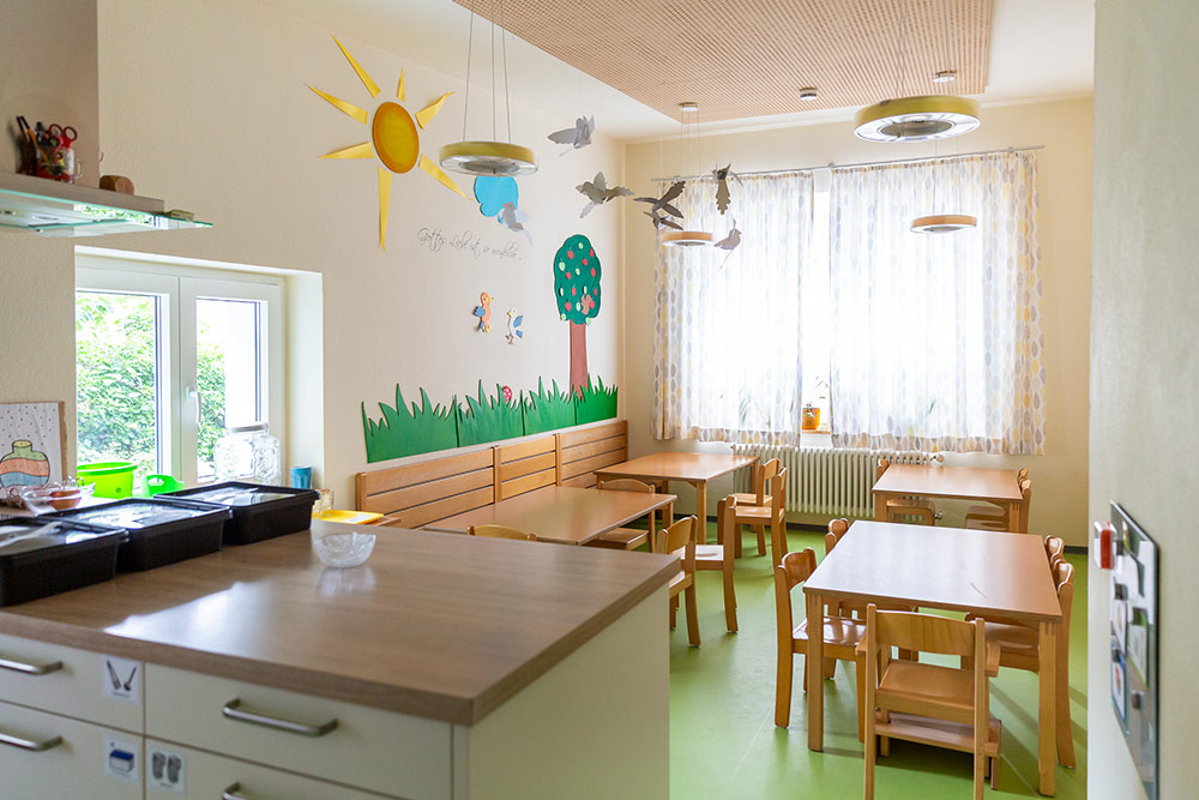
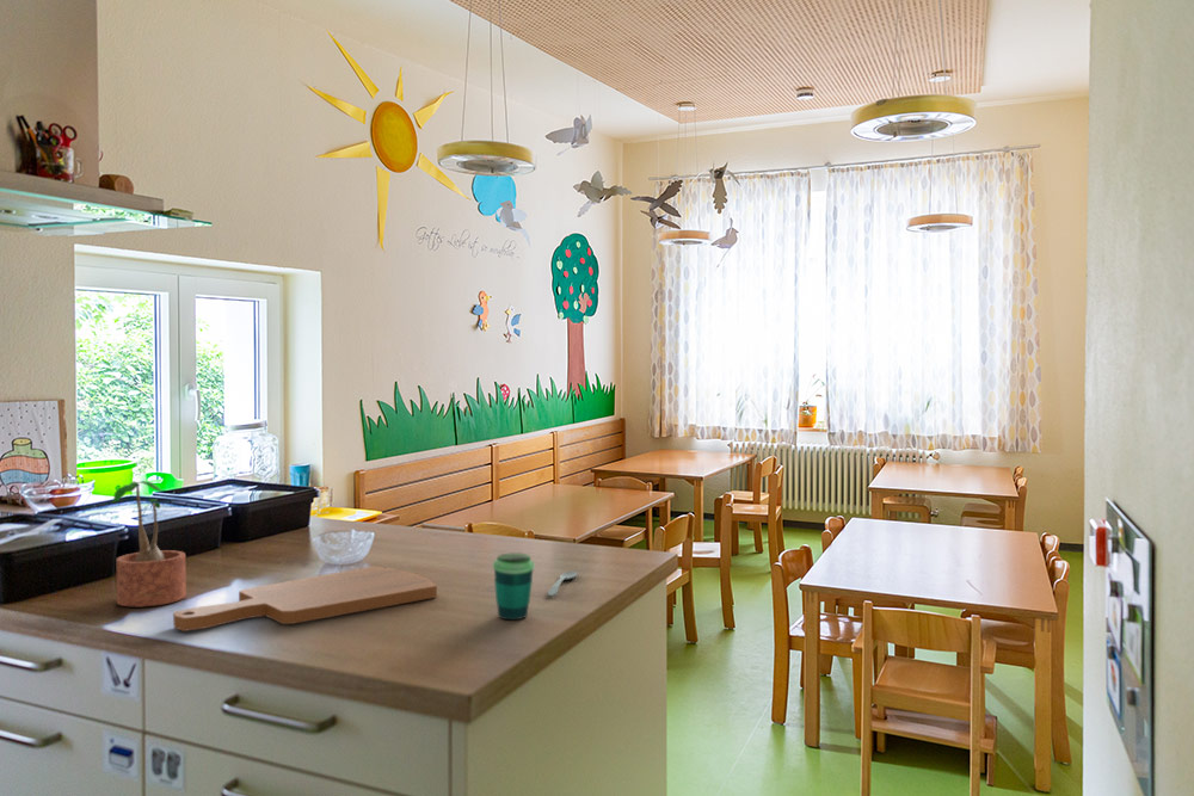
+ cutting board (325, 594)
+ cup (513, 586)
+ spoon (561, 581)
+ potted plant (142, 539)
